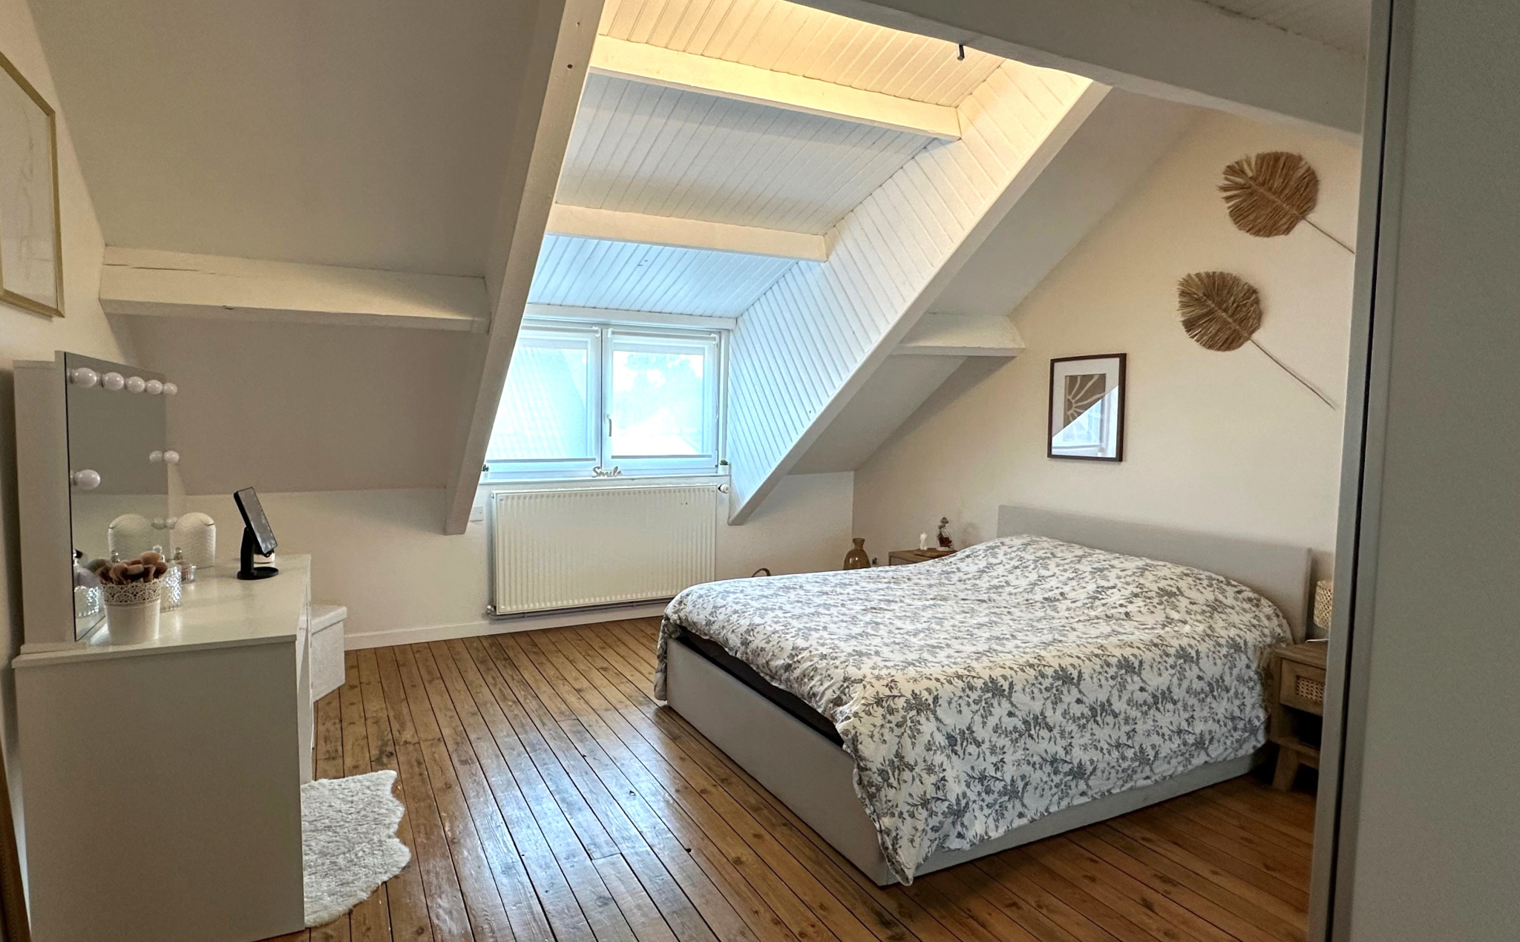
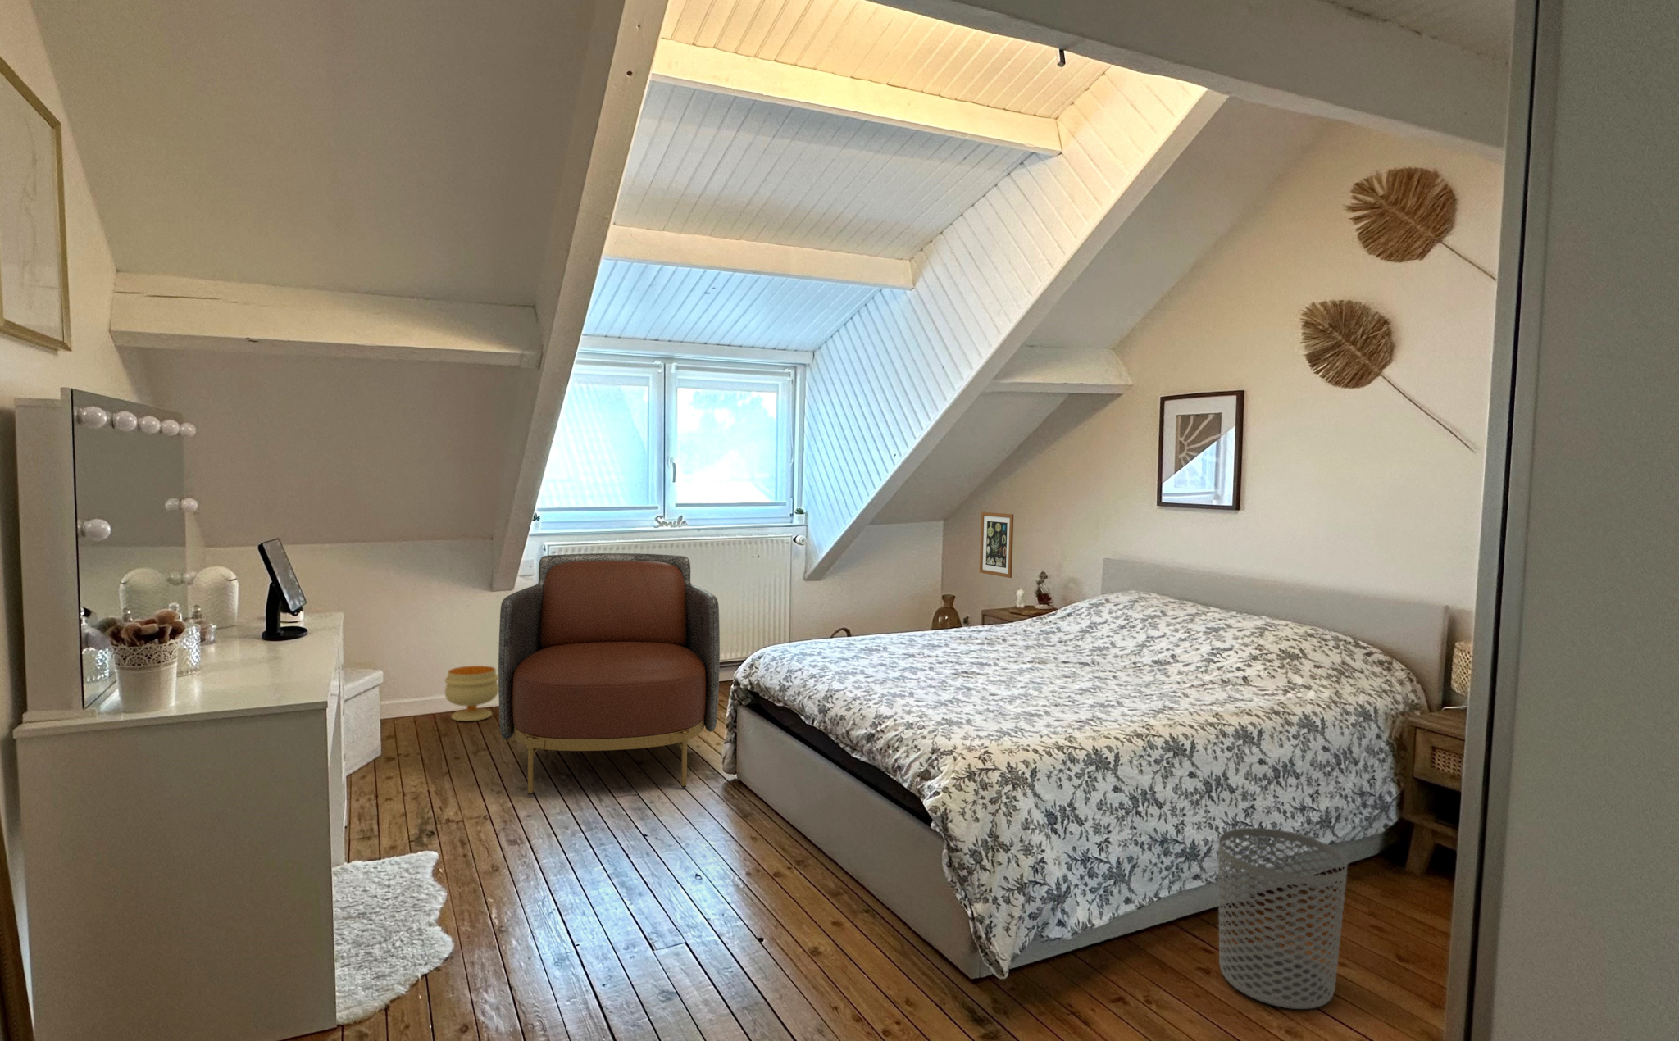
+ wall art (997, 543)
+ footed bowl (471, 693)
+ waste bin (1277, 915)
+ armchair (613, 662)
